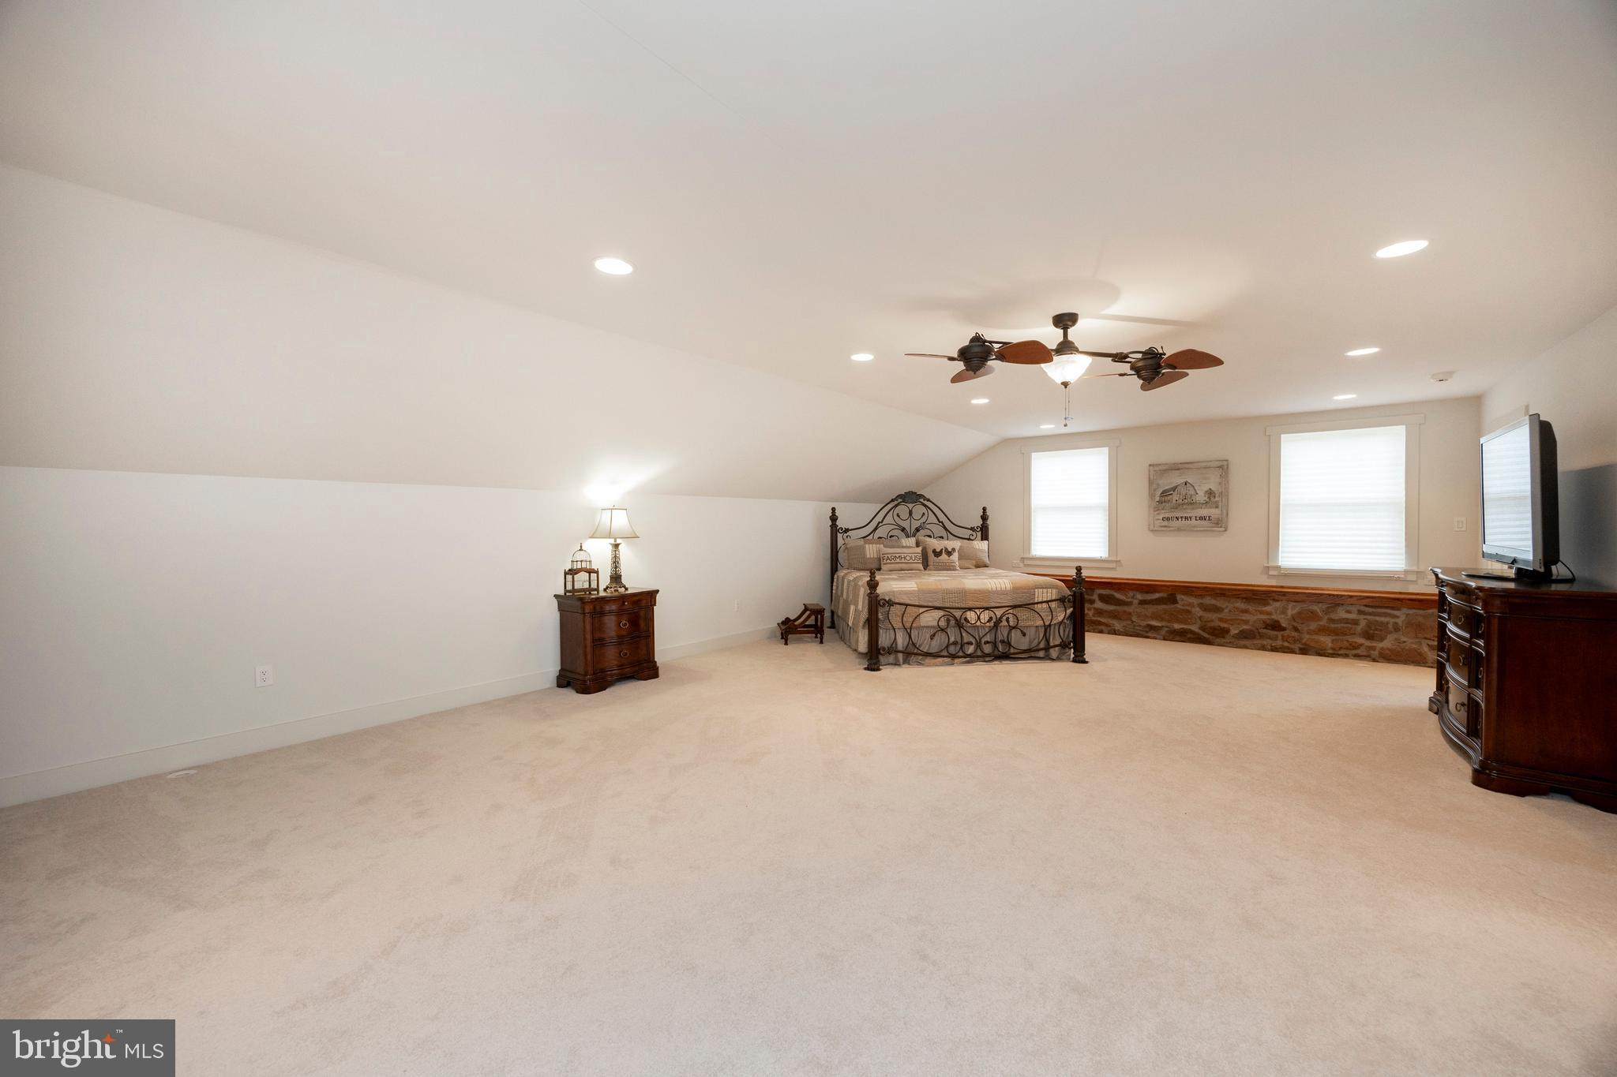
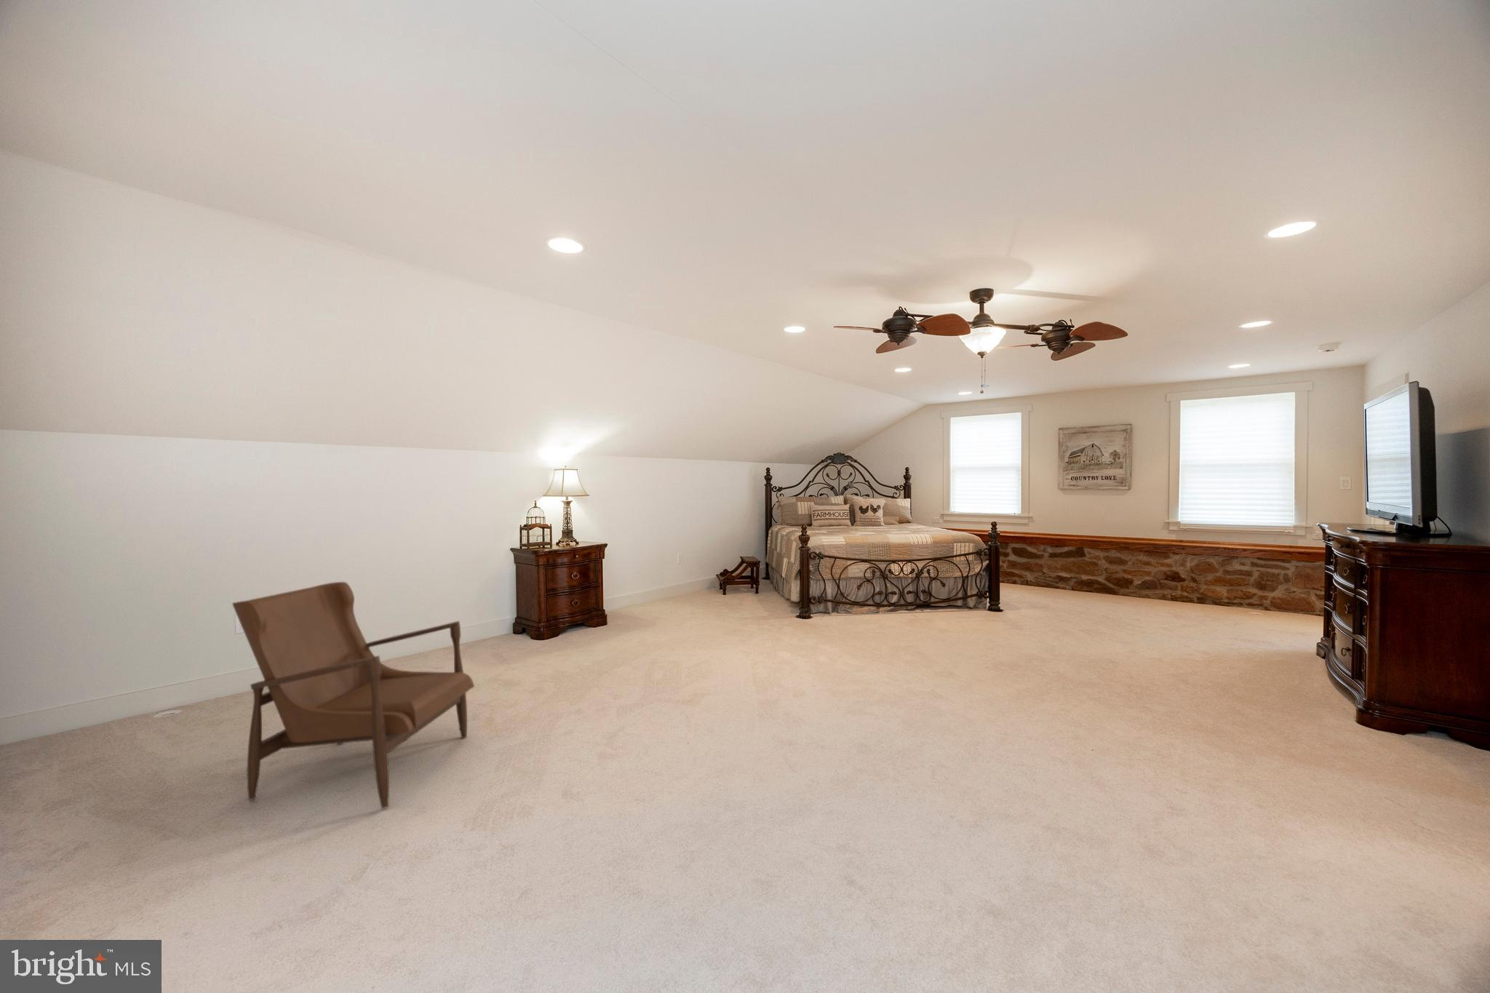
+ armchair (361, 679)
